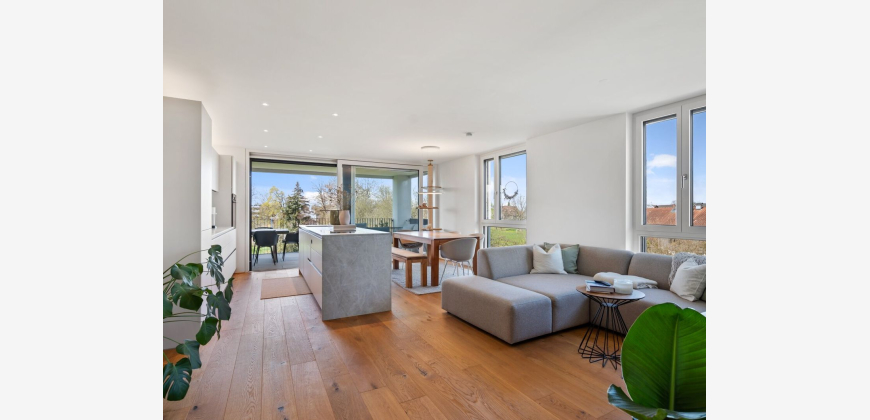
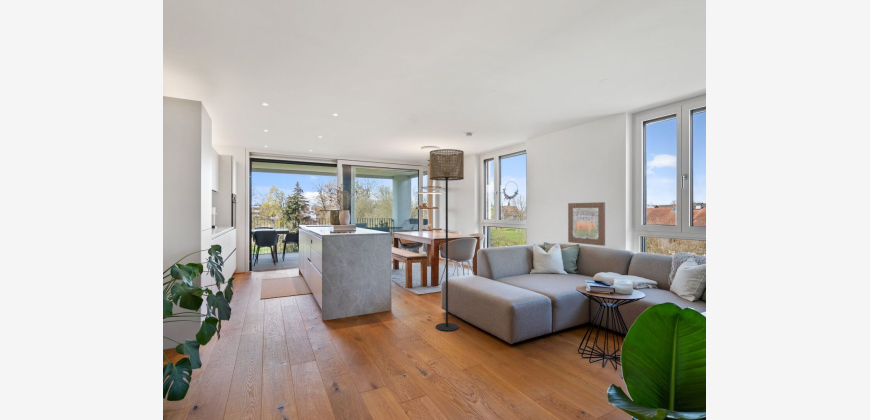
+ wall art (585, 223)
+ floor lamp (446, 239)
